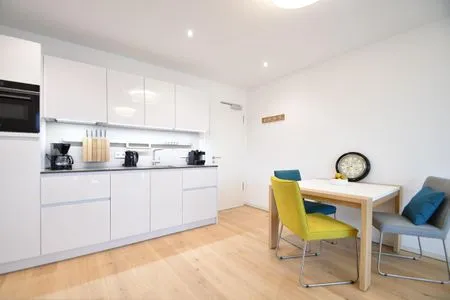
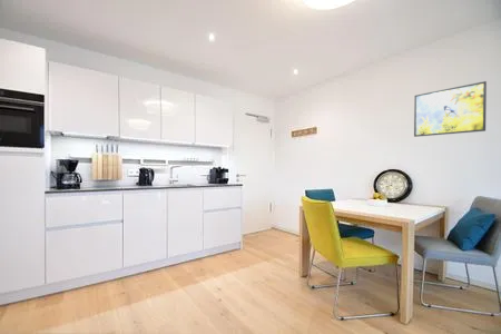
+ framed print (446, 111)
